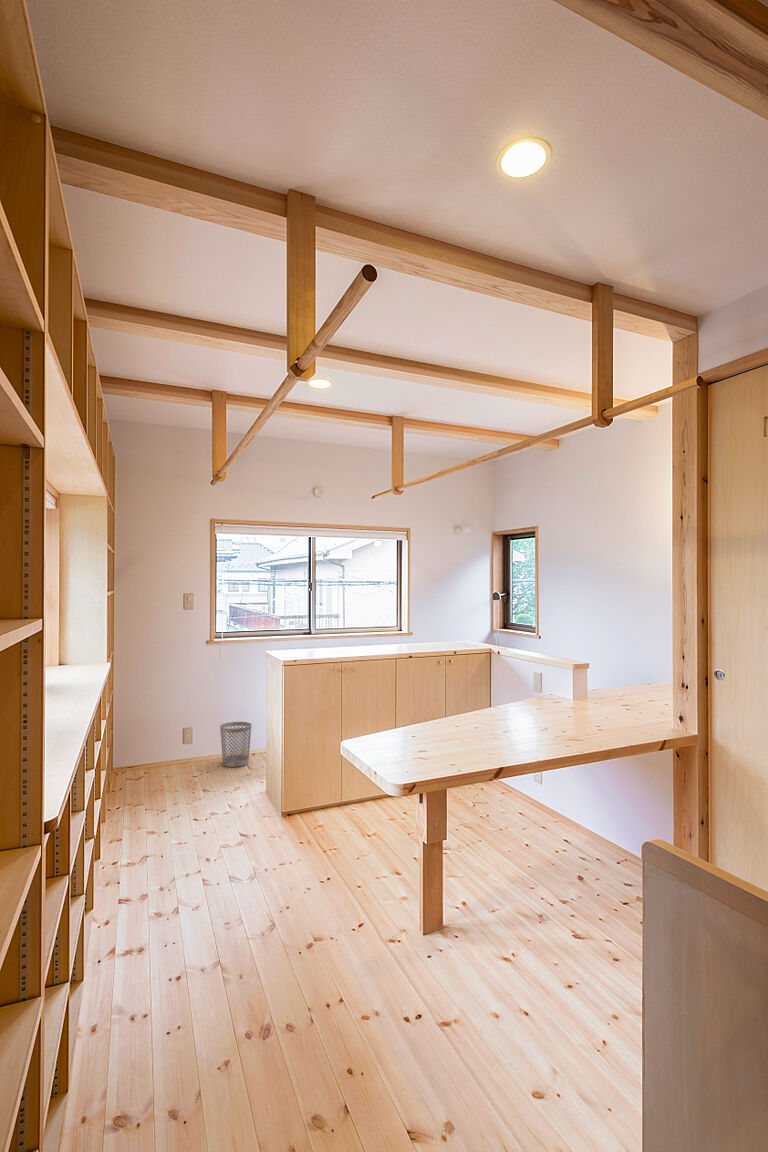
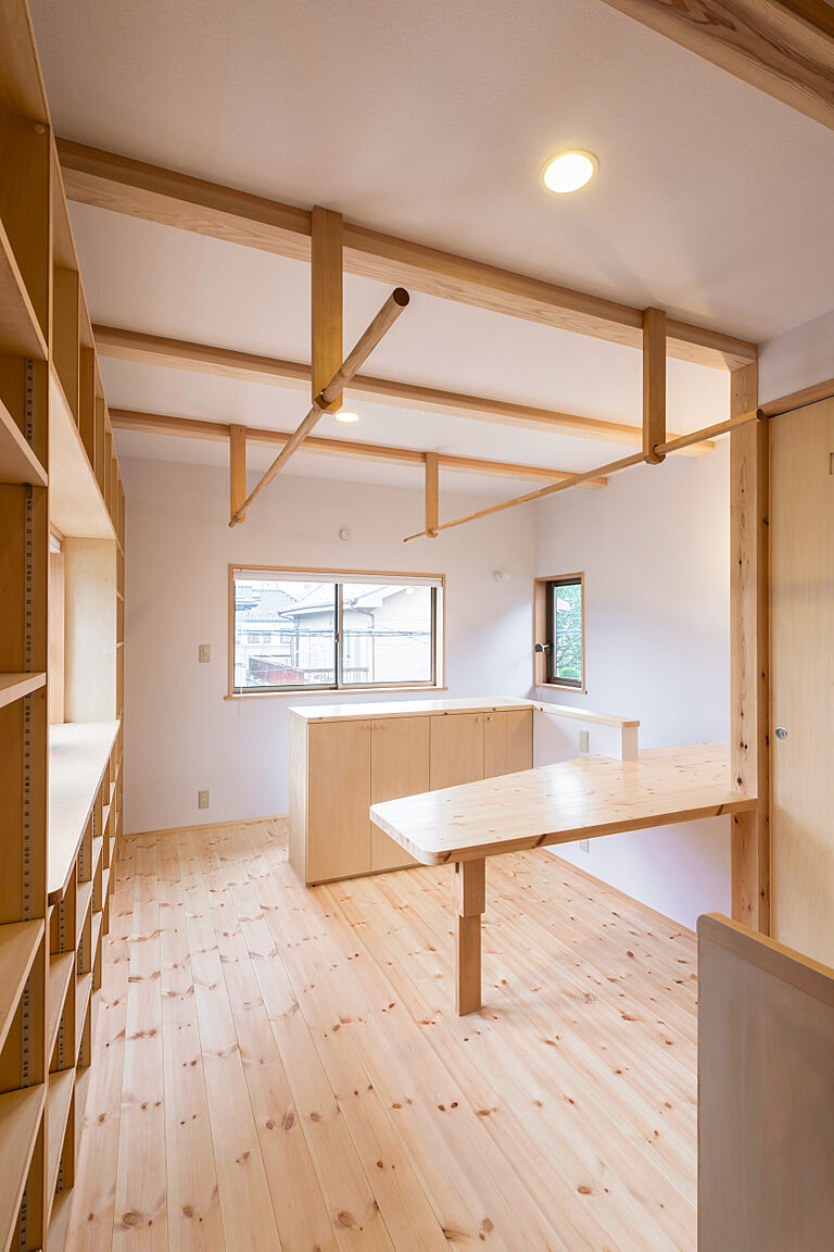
- wastebasket (235, 744)
